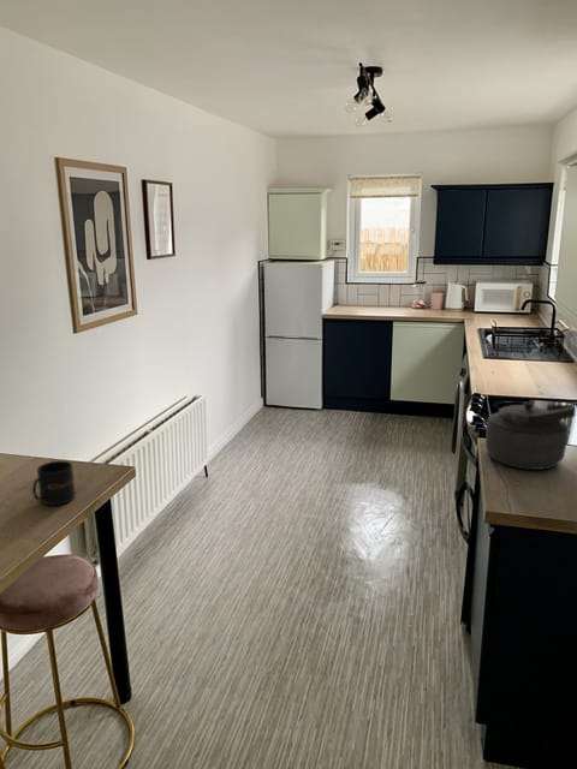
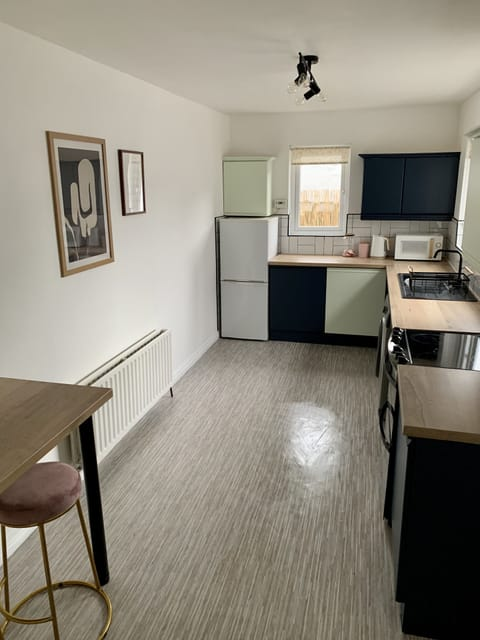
- kettle (528, 430)
- mug (50, 484)
